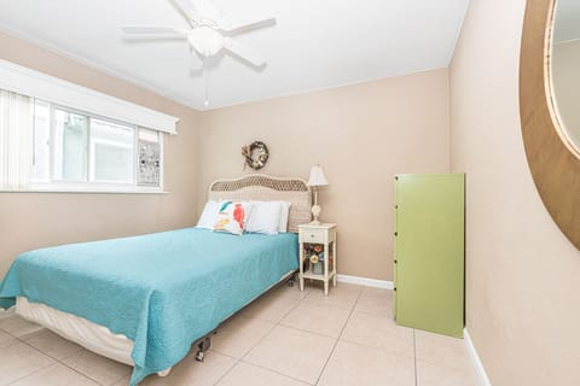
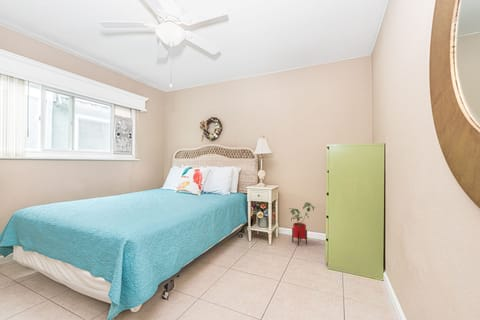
+ house plant (301, 223)
